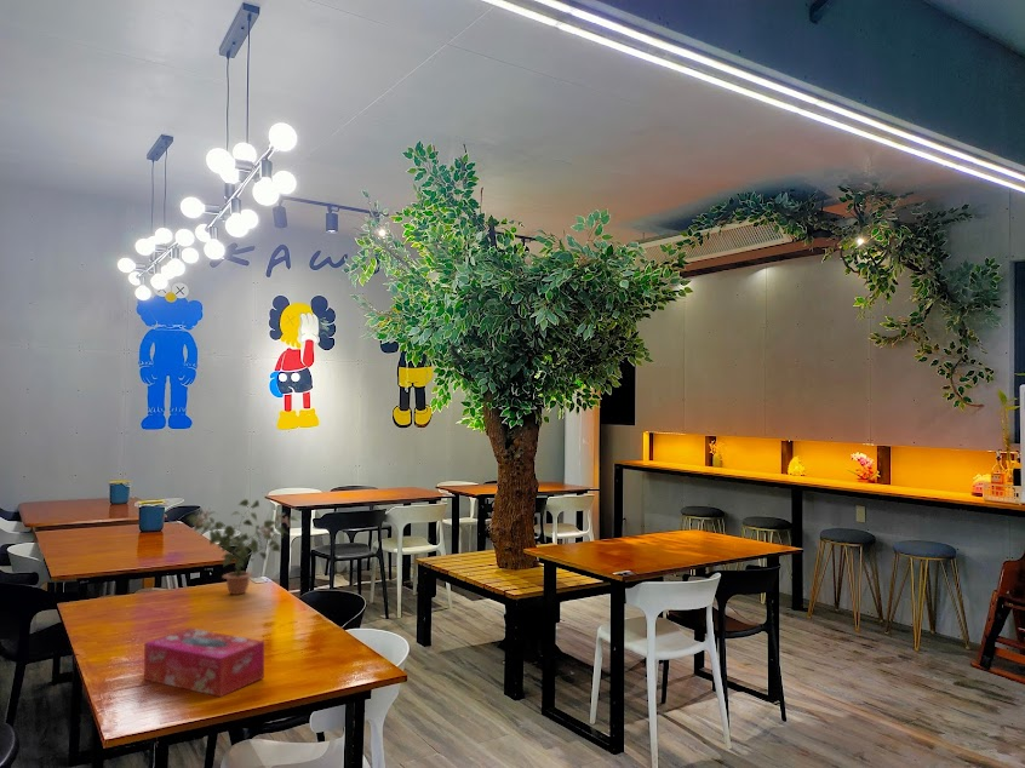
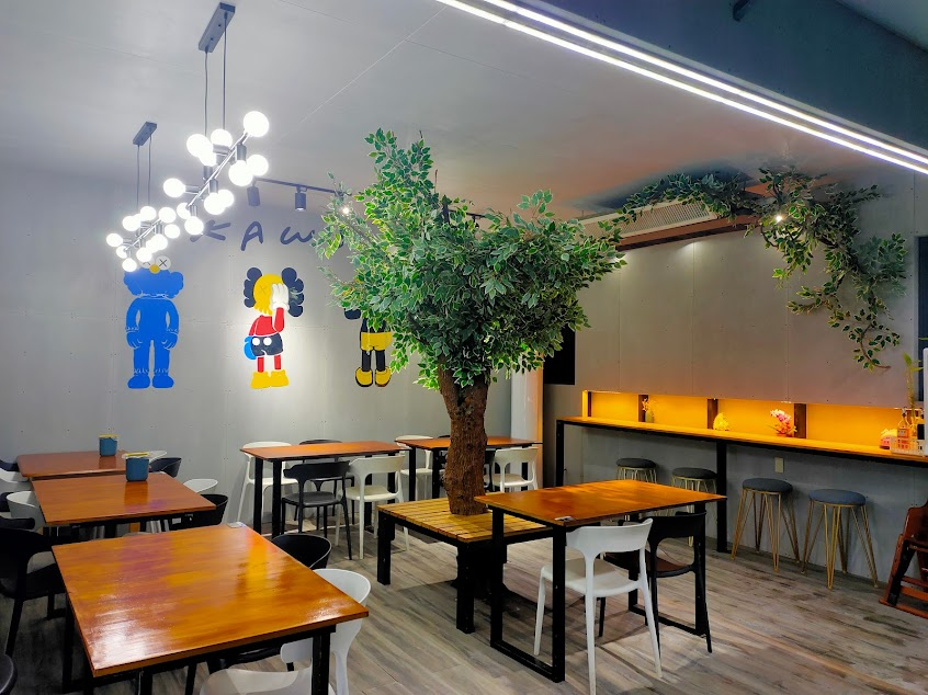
- potted plant (239, 545)
- tissue box (204, 660)
